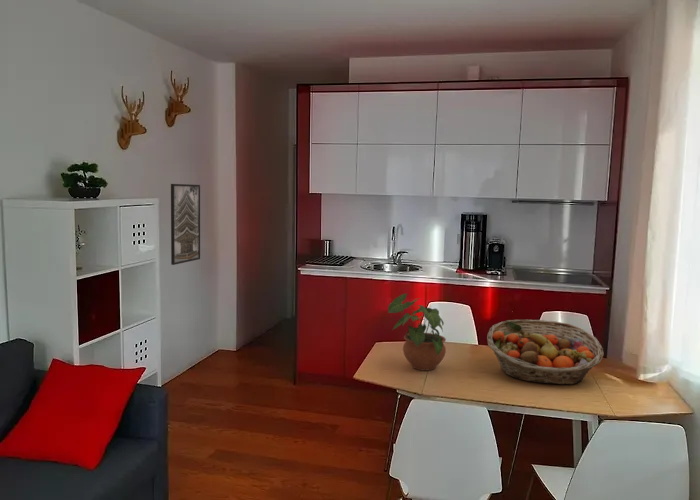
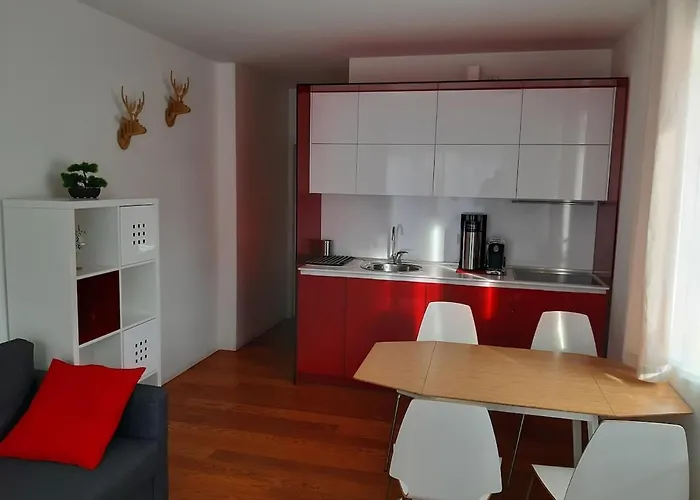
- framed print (186, 223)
- fruit basket (542, 350)
- potted plant (416, 330)
